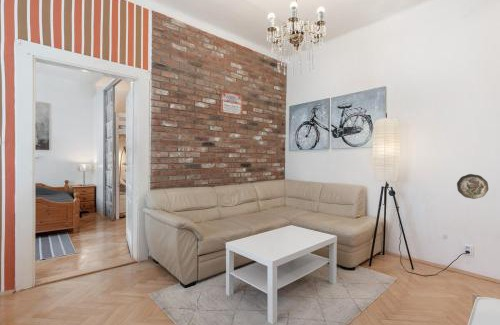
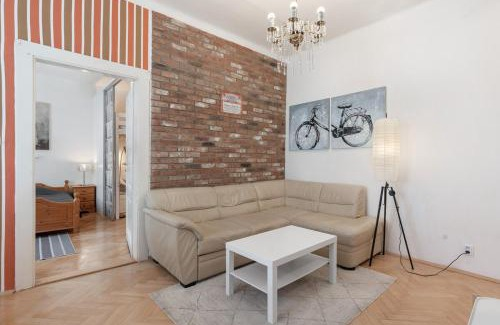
- decorative plate (472, 186)
